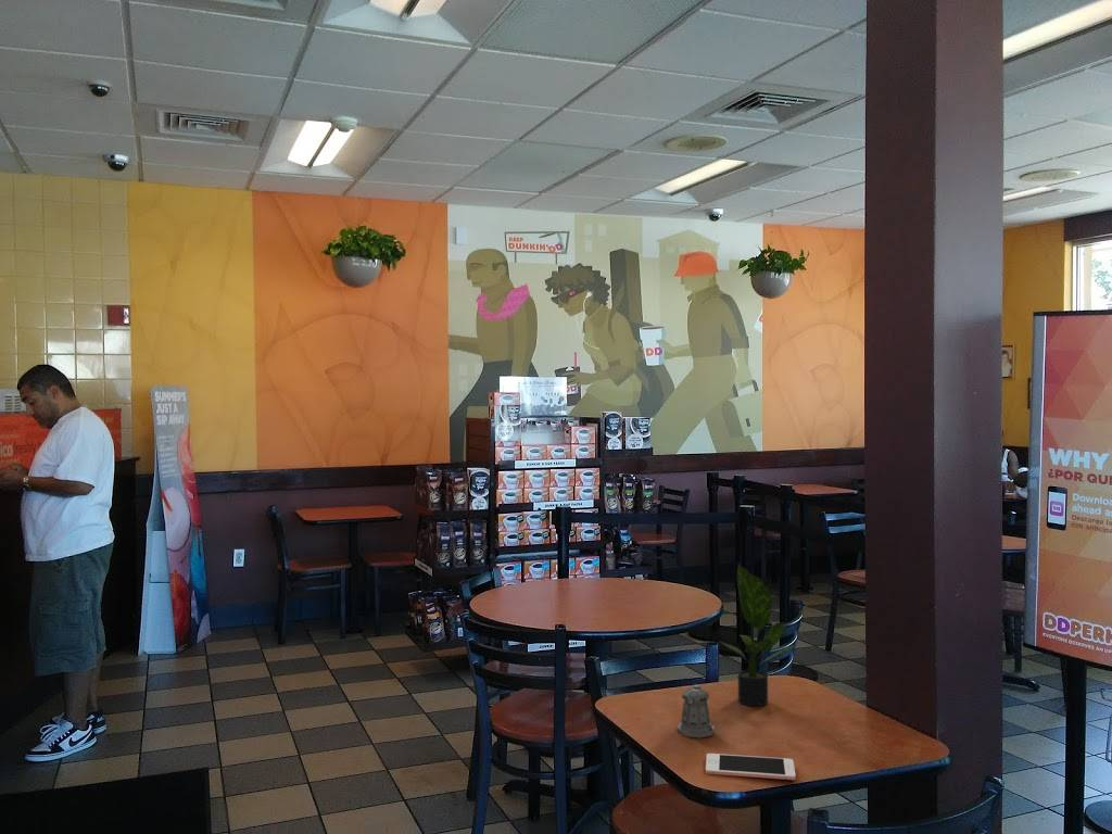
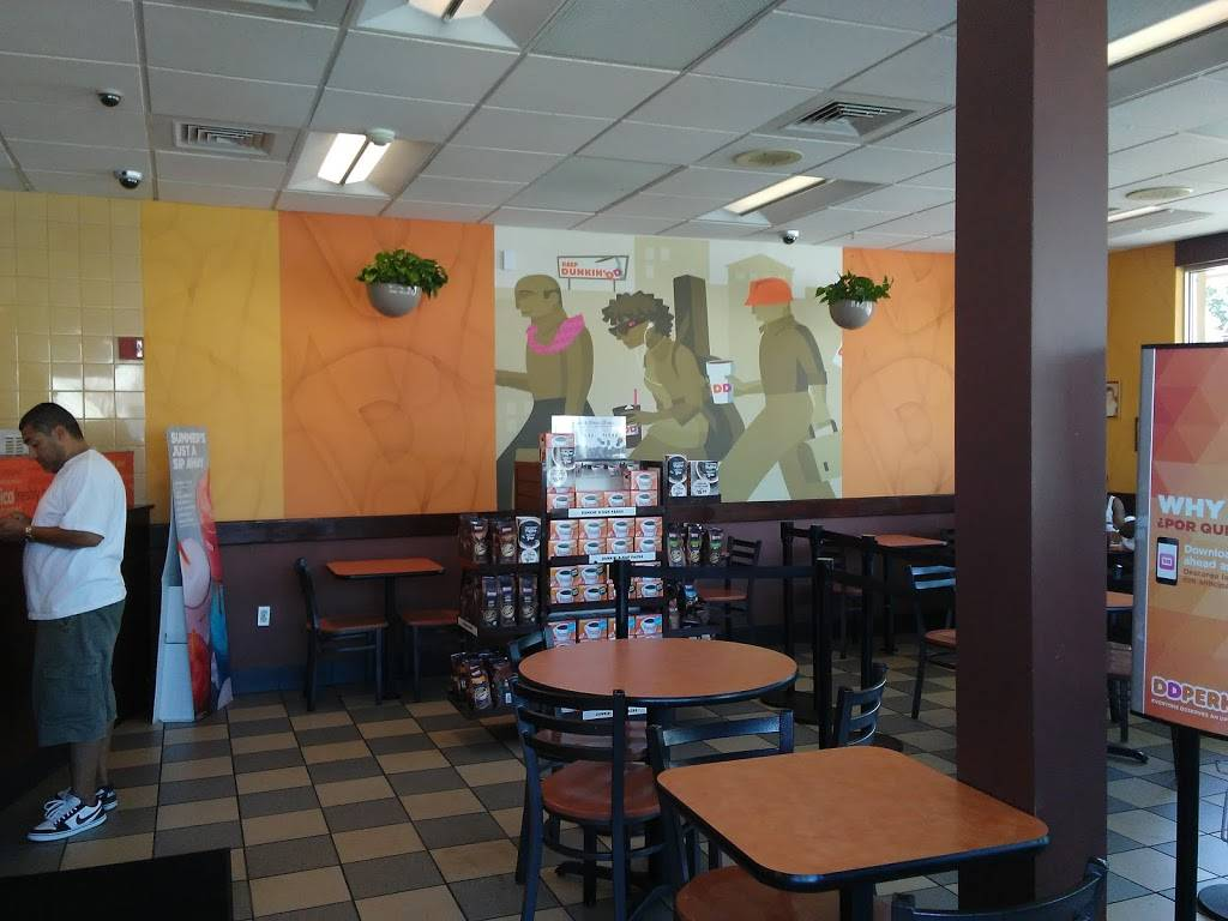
- pepper shaker (694, 710)
- cell phone (749, 766)
- potted plant (757, 636)
